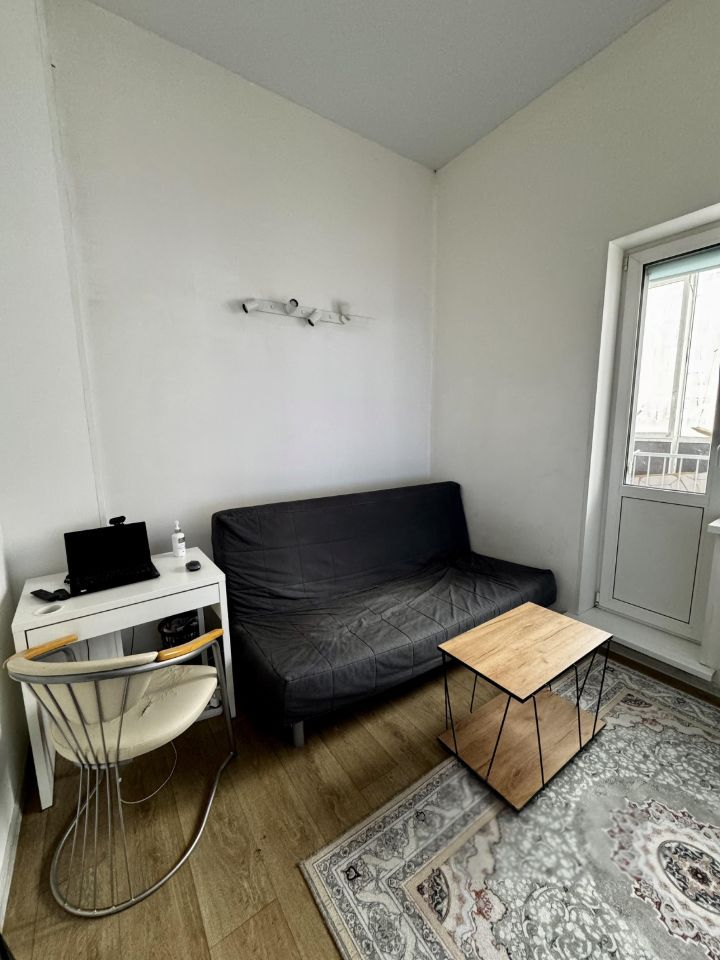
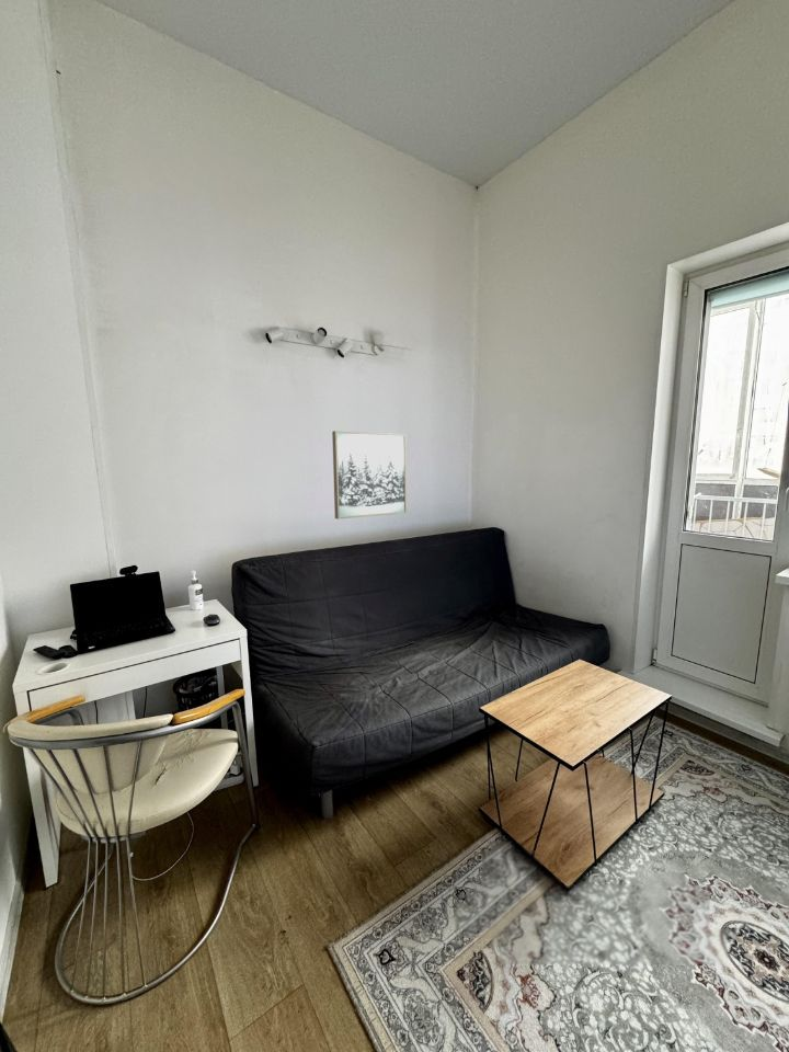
+ wall art (371, 474)
